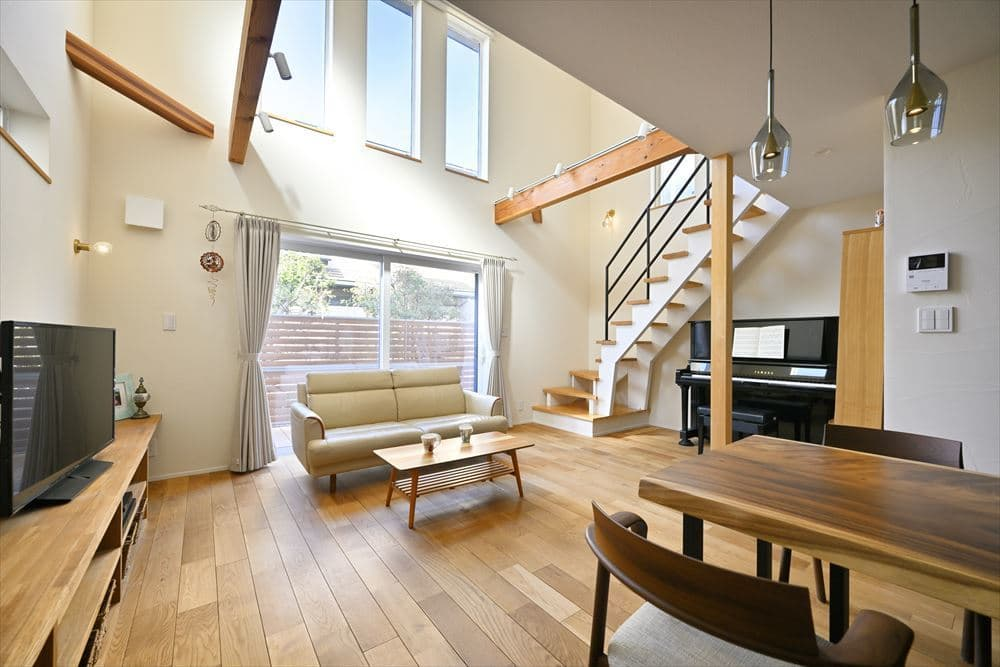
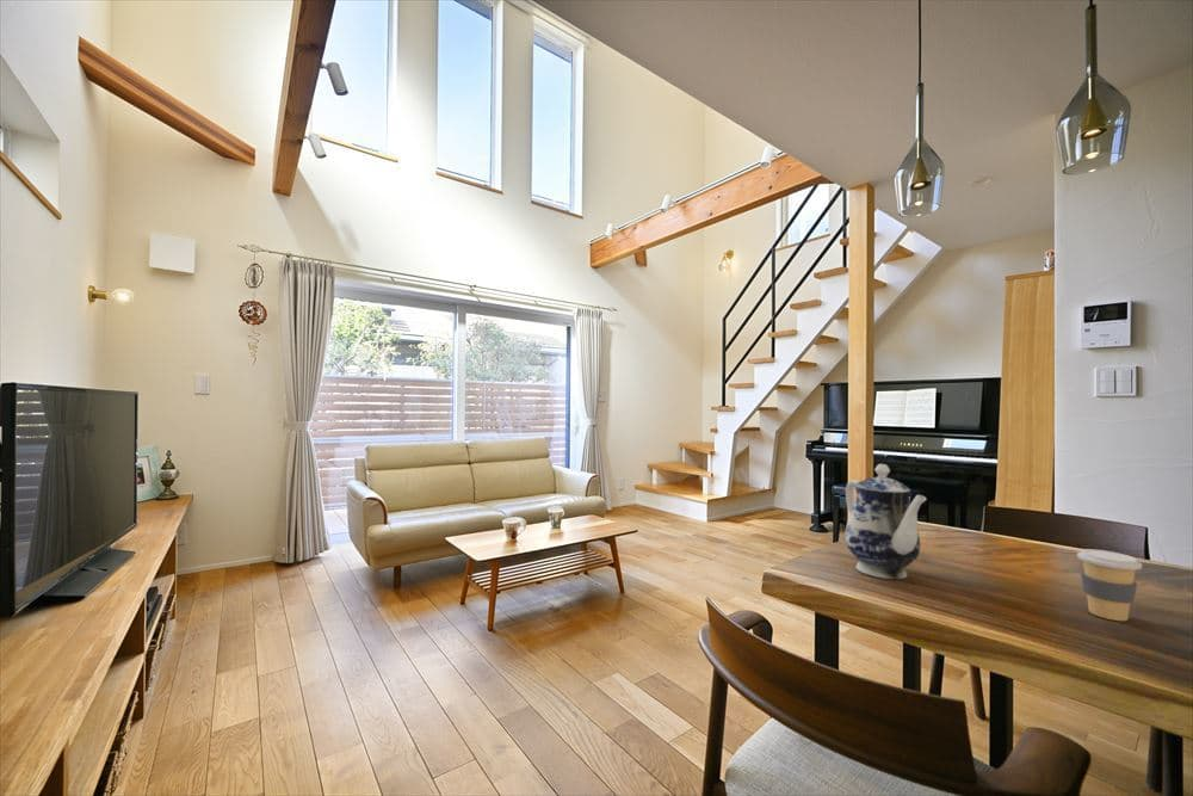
+ teapot (882, 517)
+ coffee cup (1107, 585)
